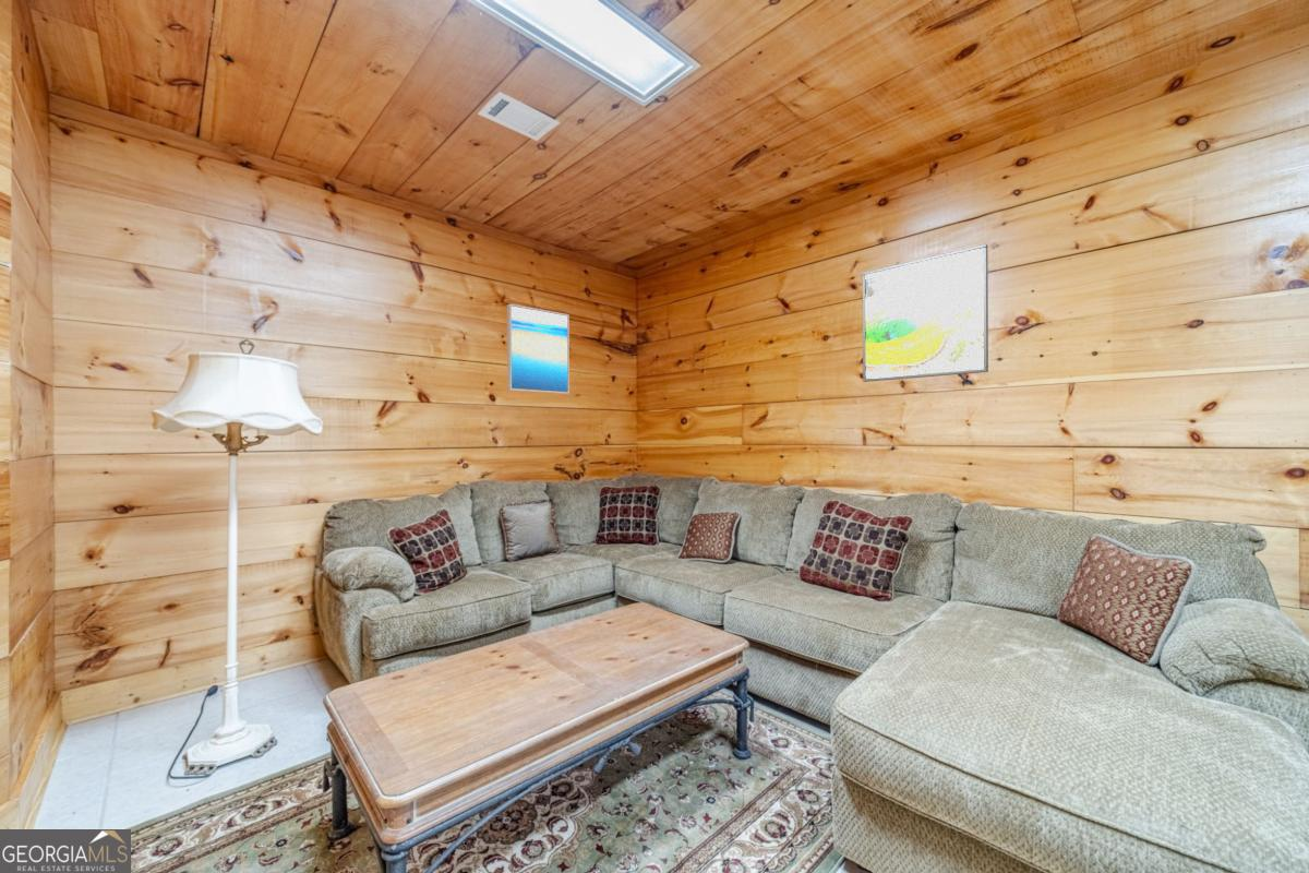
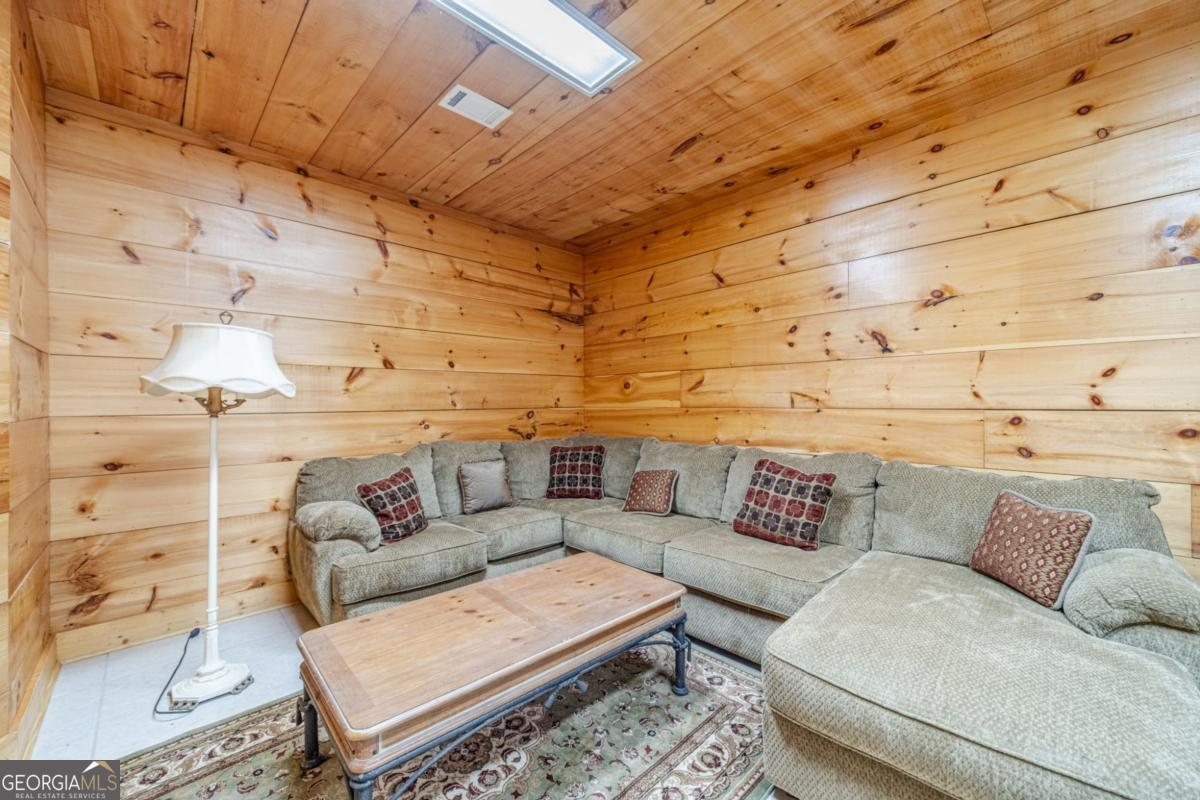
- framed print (920, 318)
- wall art (539, 350)
